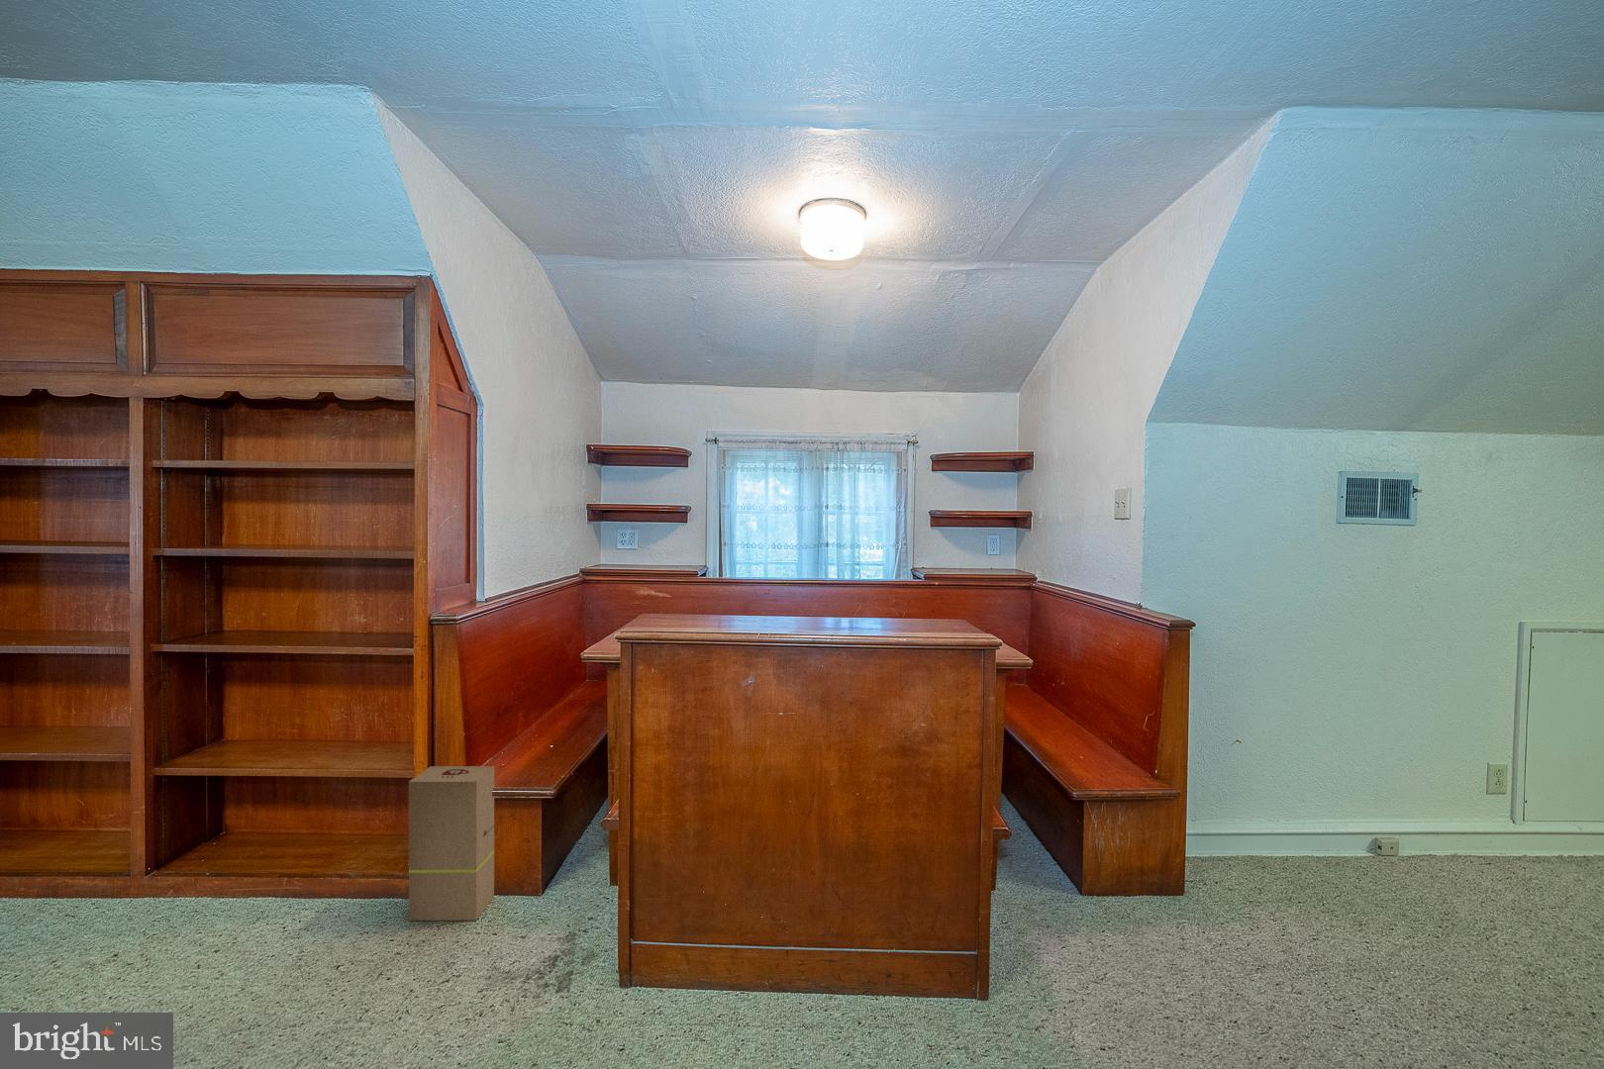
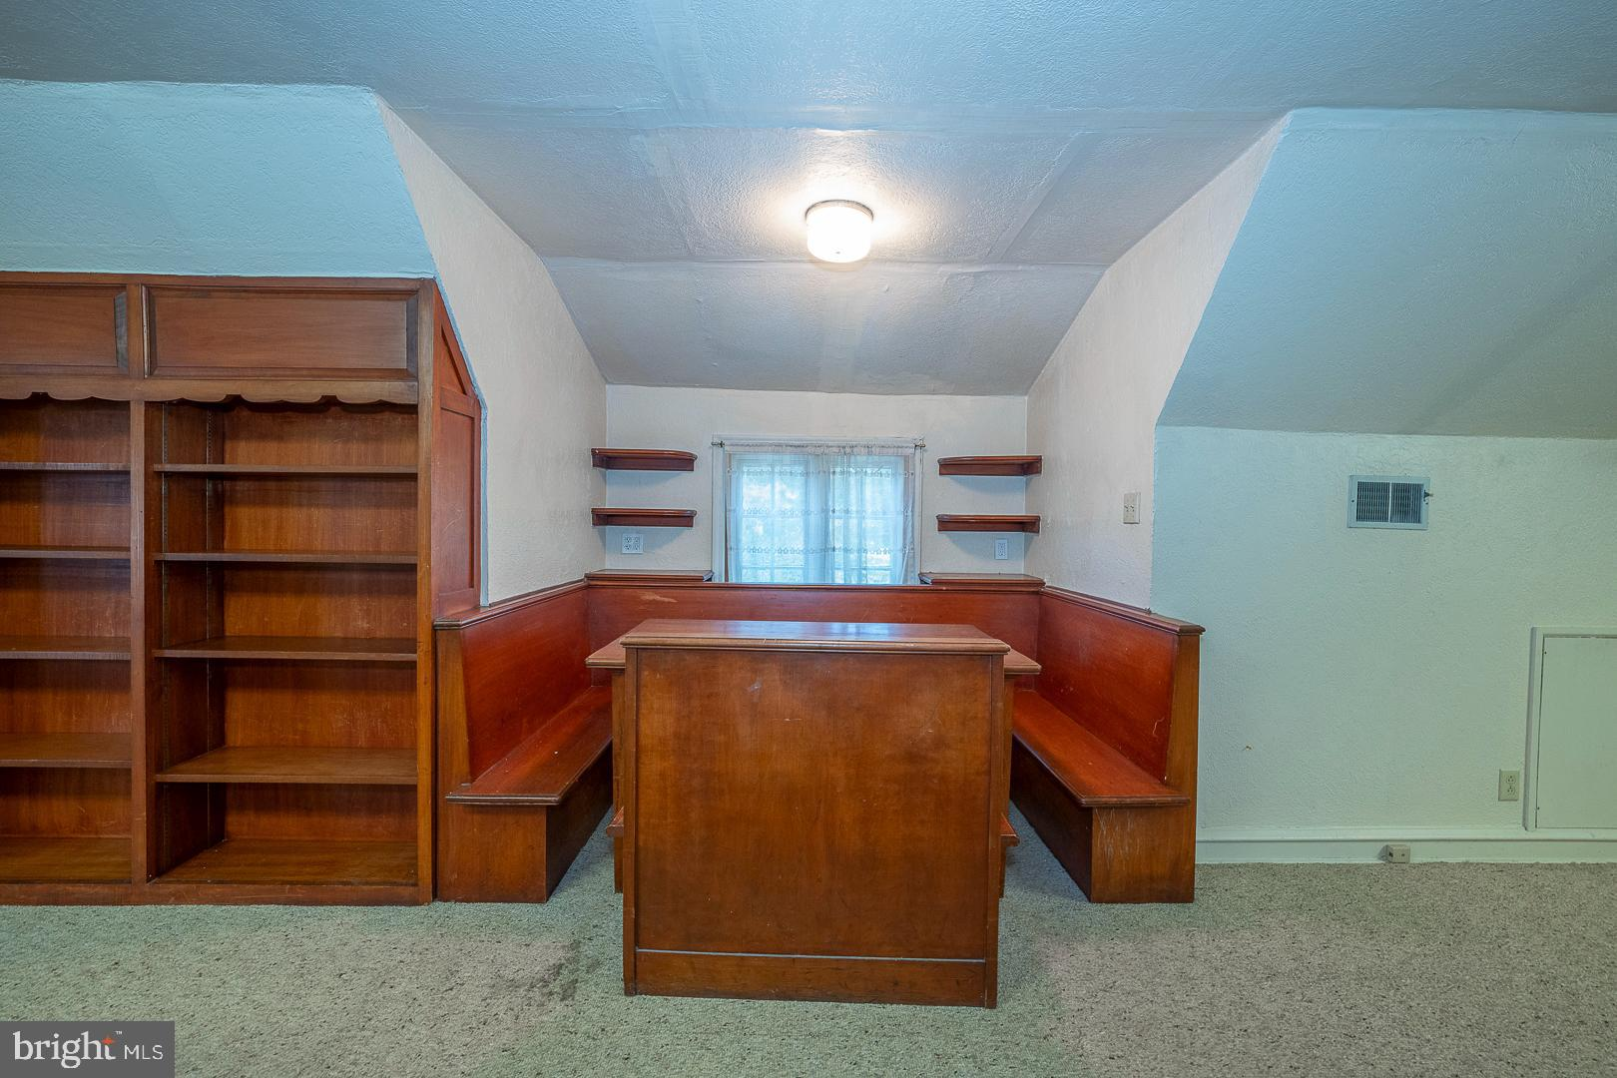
- cardboard box (452, 840)
